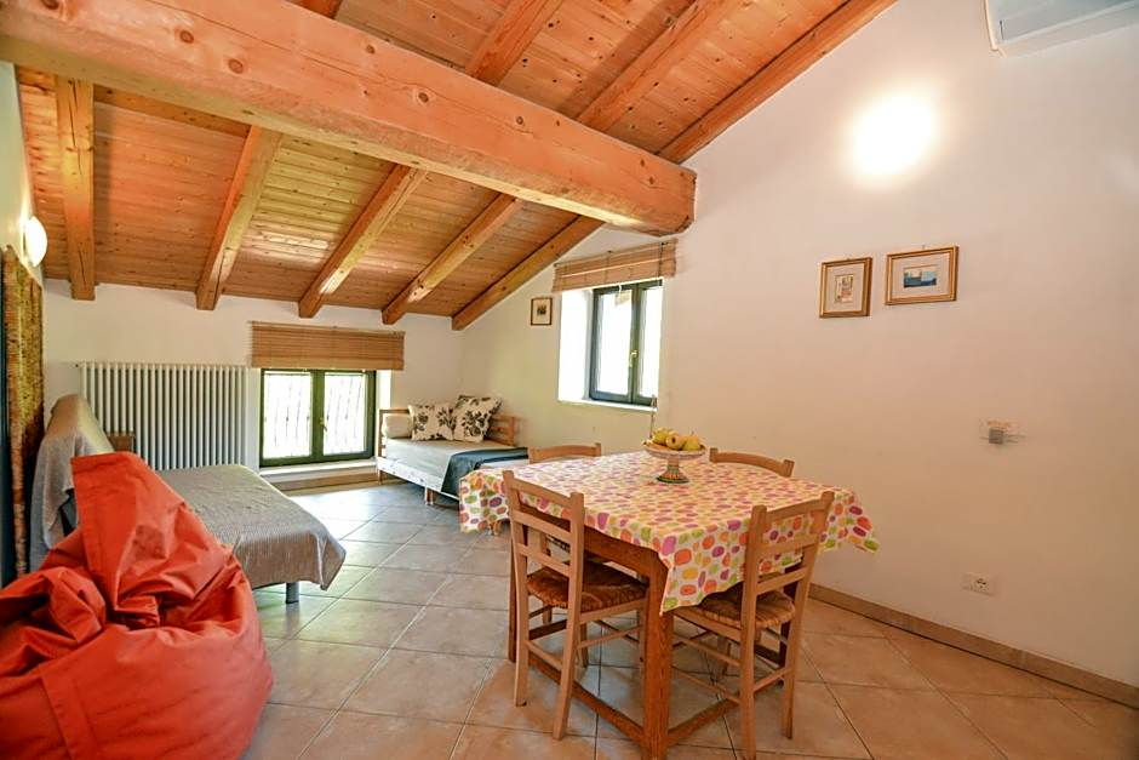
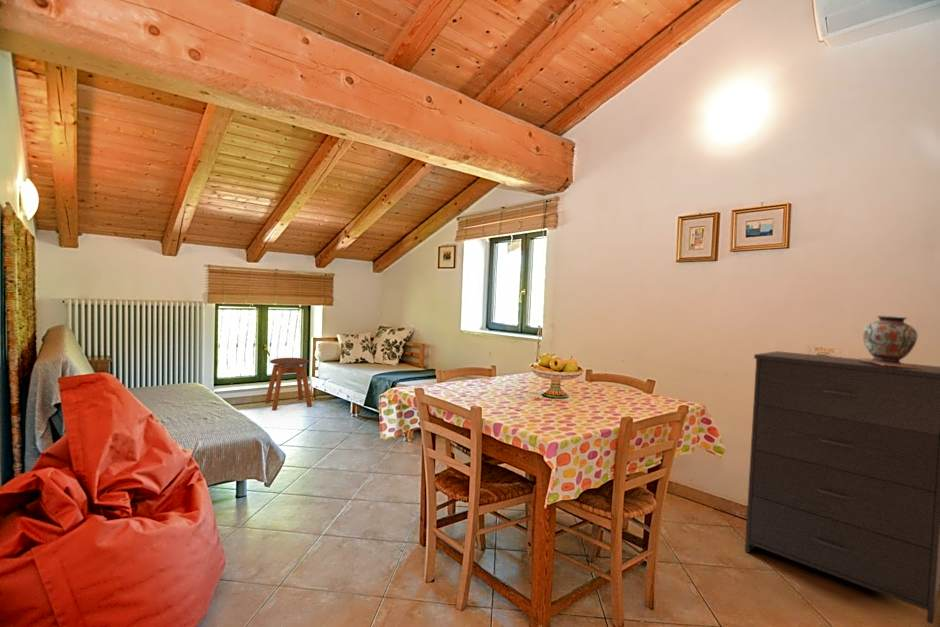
+ decorative vase (889, 339)
+ stool (281, 379)
+ dresser (842, 466)
